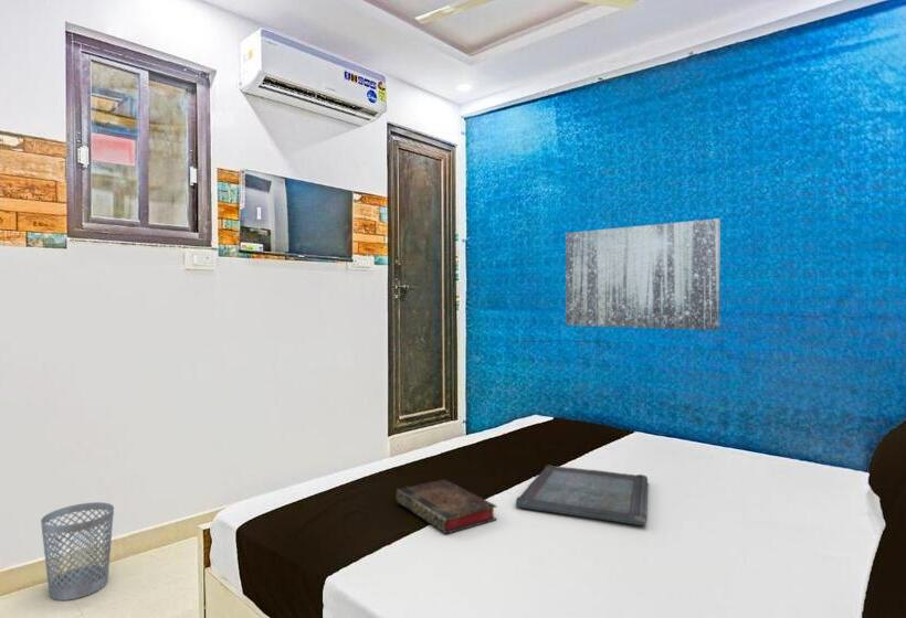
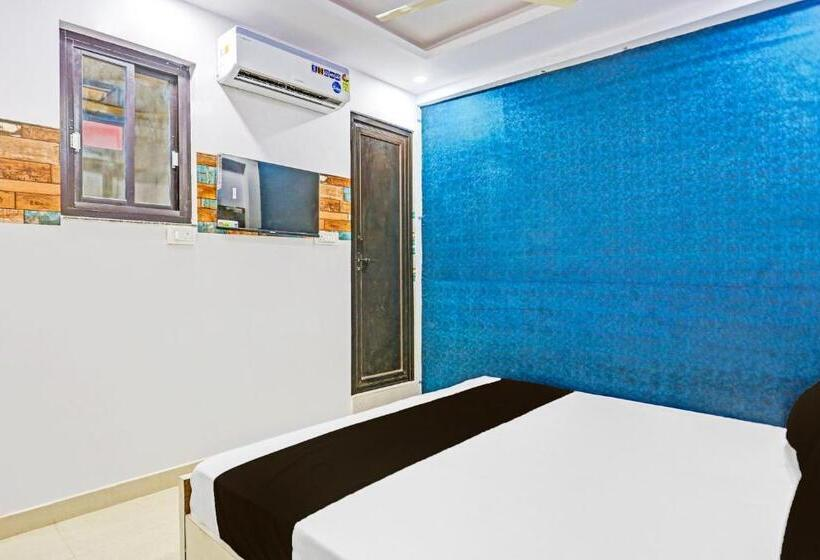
- book (444, 503)
- wall art (635, 277)
- wastebasket (78, 551)
- serving tray (588, 490)
